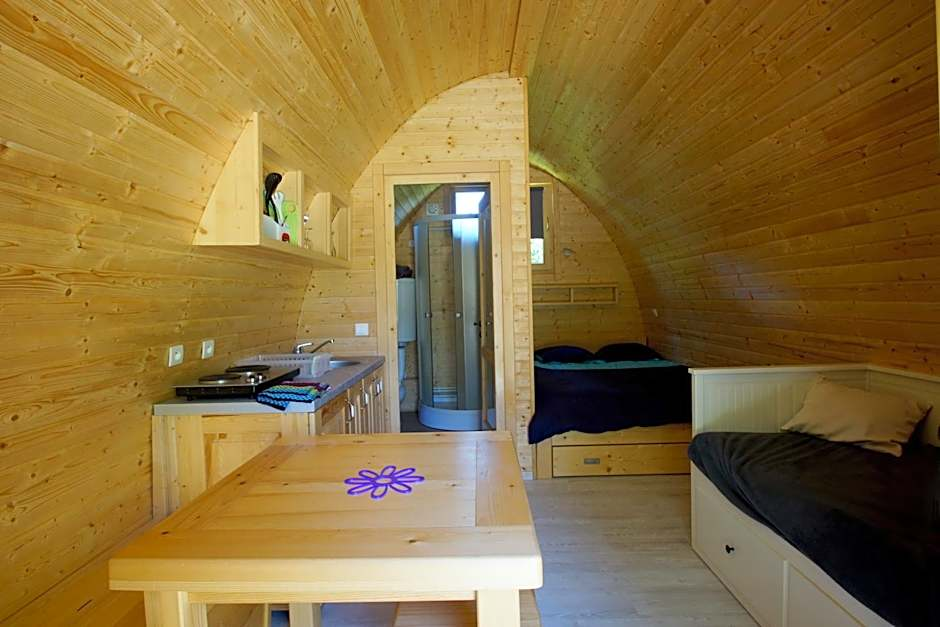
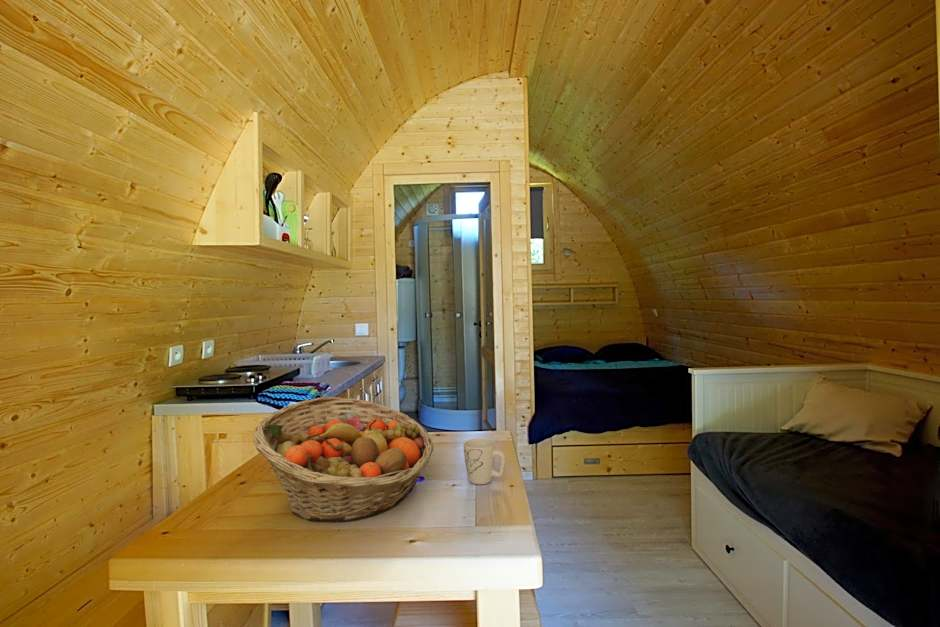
+ mug (485, 462)
+ fruit basket (351, 449)
